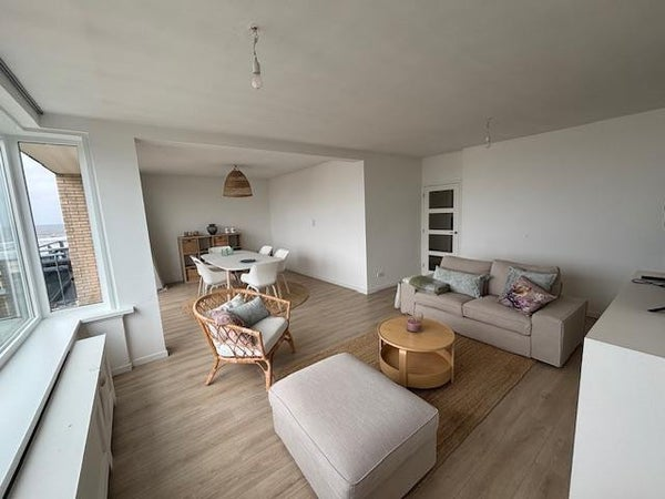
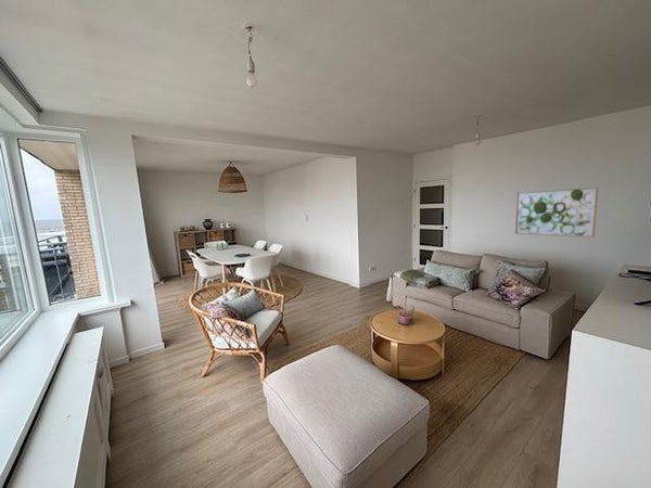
+ wall art (551, 213)
